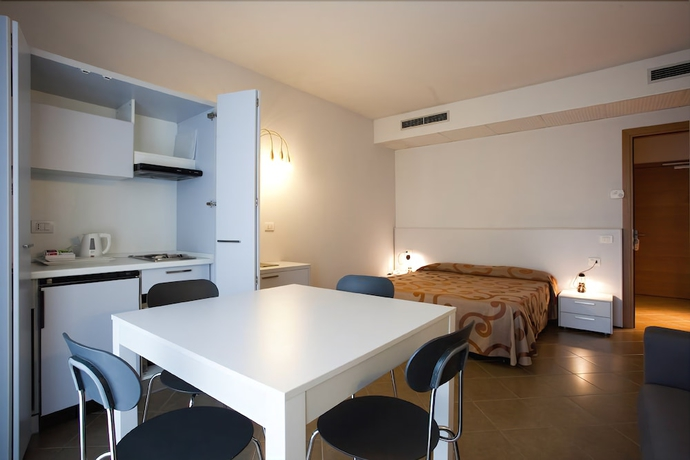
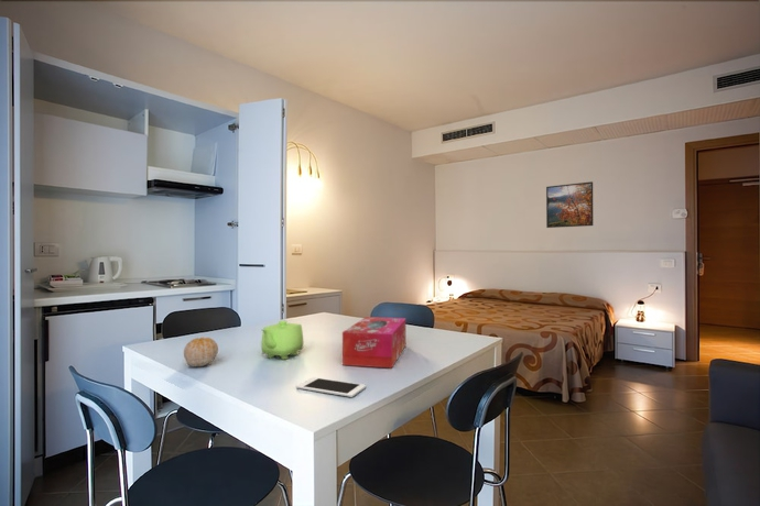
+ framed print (568, 205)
+ cell phone (330, 386)
+ fruit (200, 351)
+ teapot (280, 339)
+ tissue box (377, 339)
